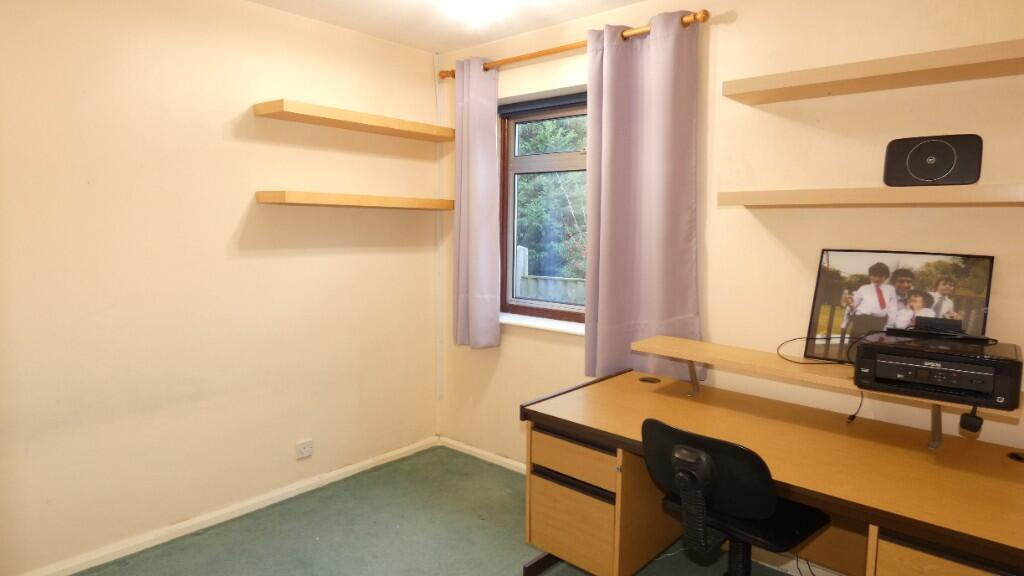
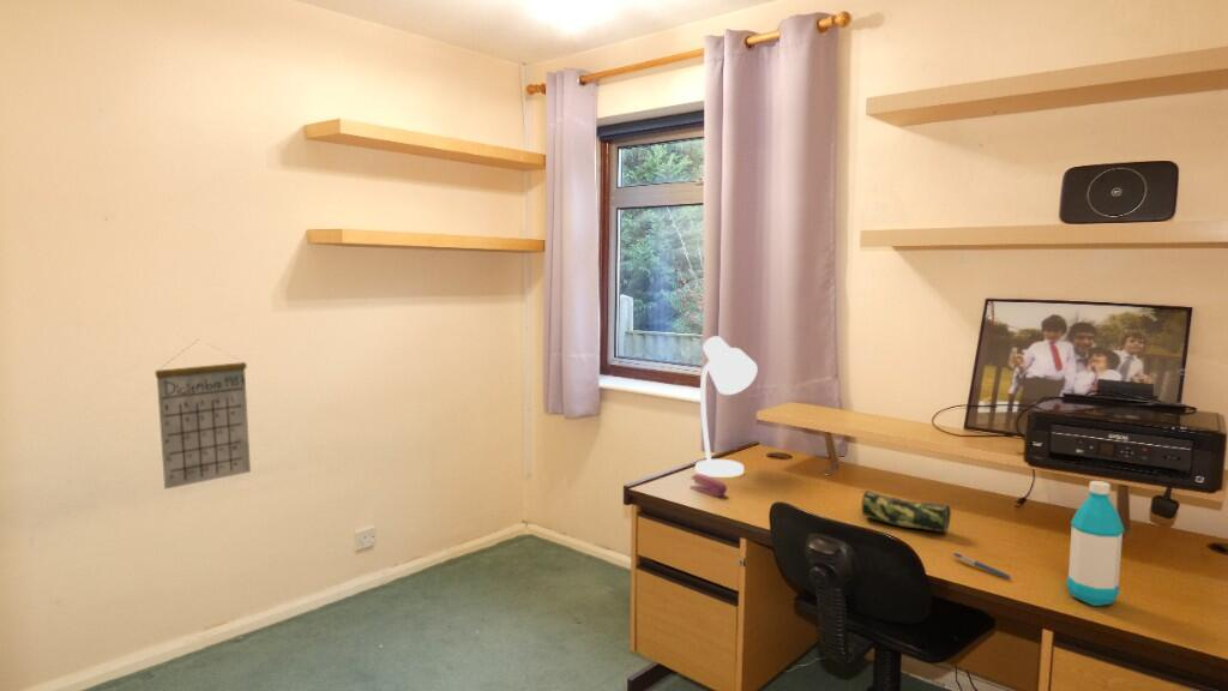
+ pen (980, 565)
+ water bottle (1095, 541)
+ stapler (708, 485)
+ pencil case (902, 511)
+ calendar (205, 409)
+ desk lamp (724, 393)
